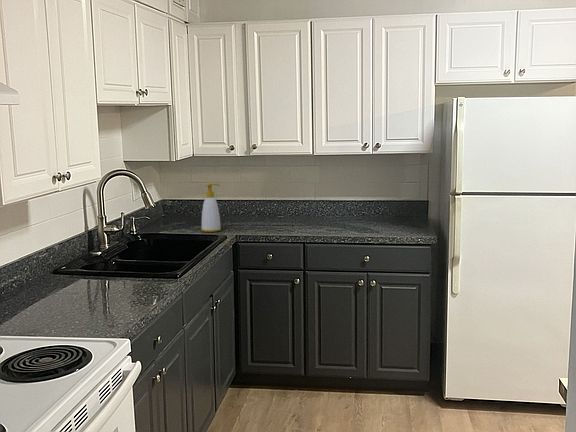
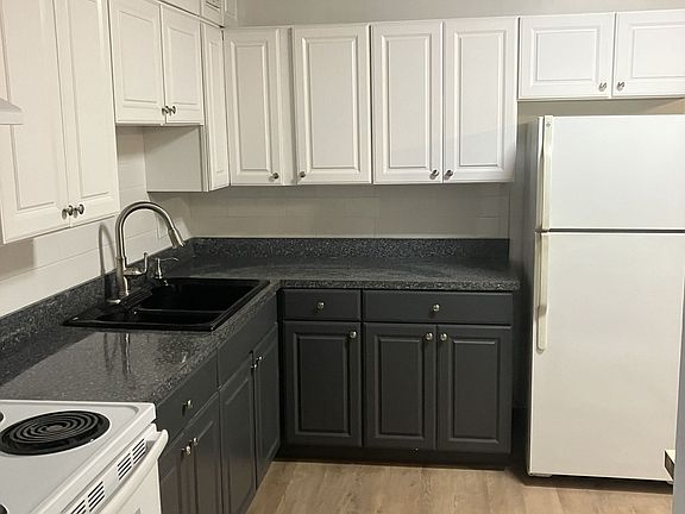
- soap bottle (210, 207)
